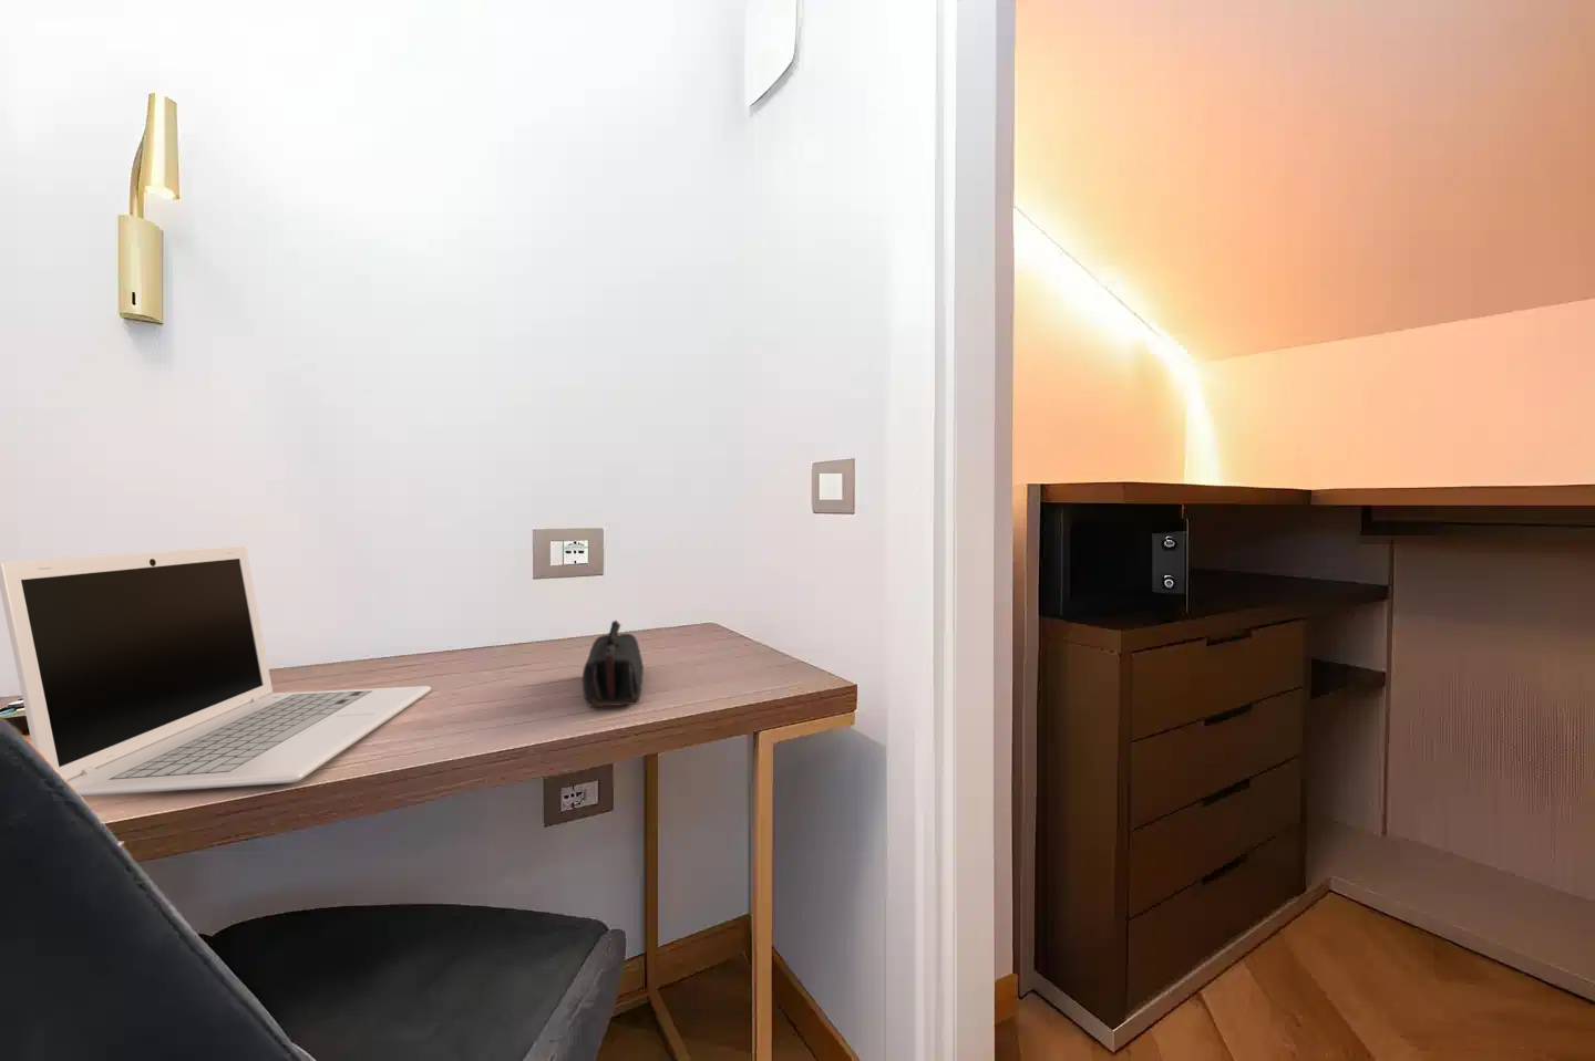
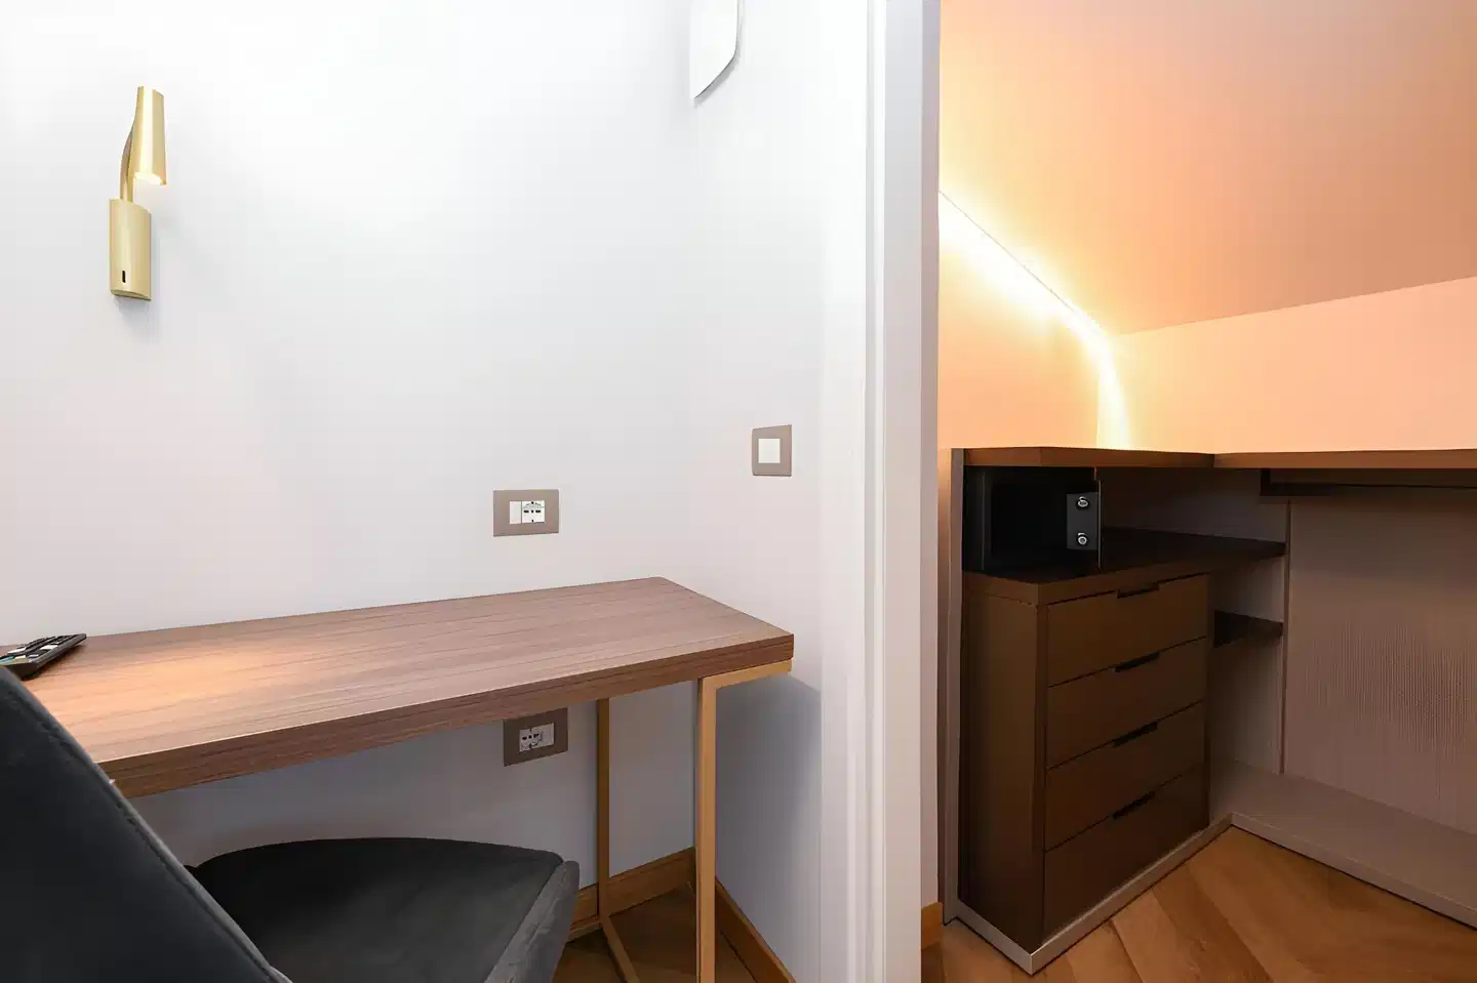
- laptop (263, 642)
- pencil case (614, 654)
